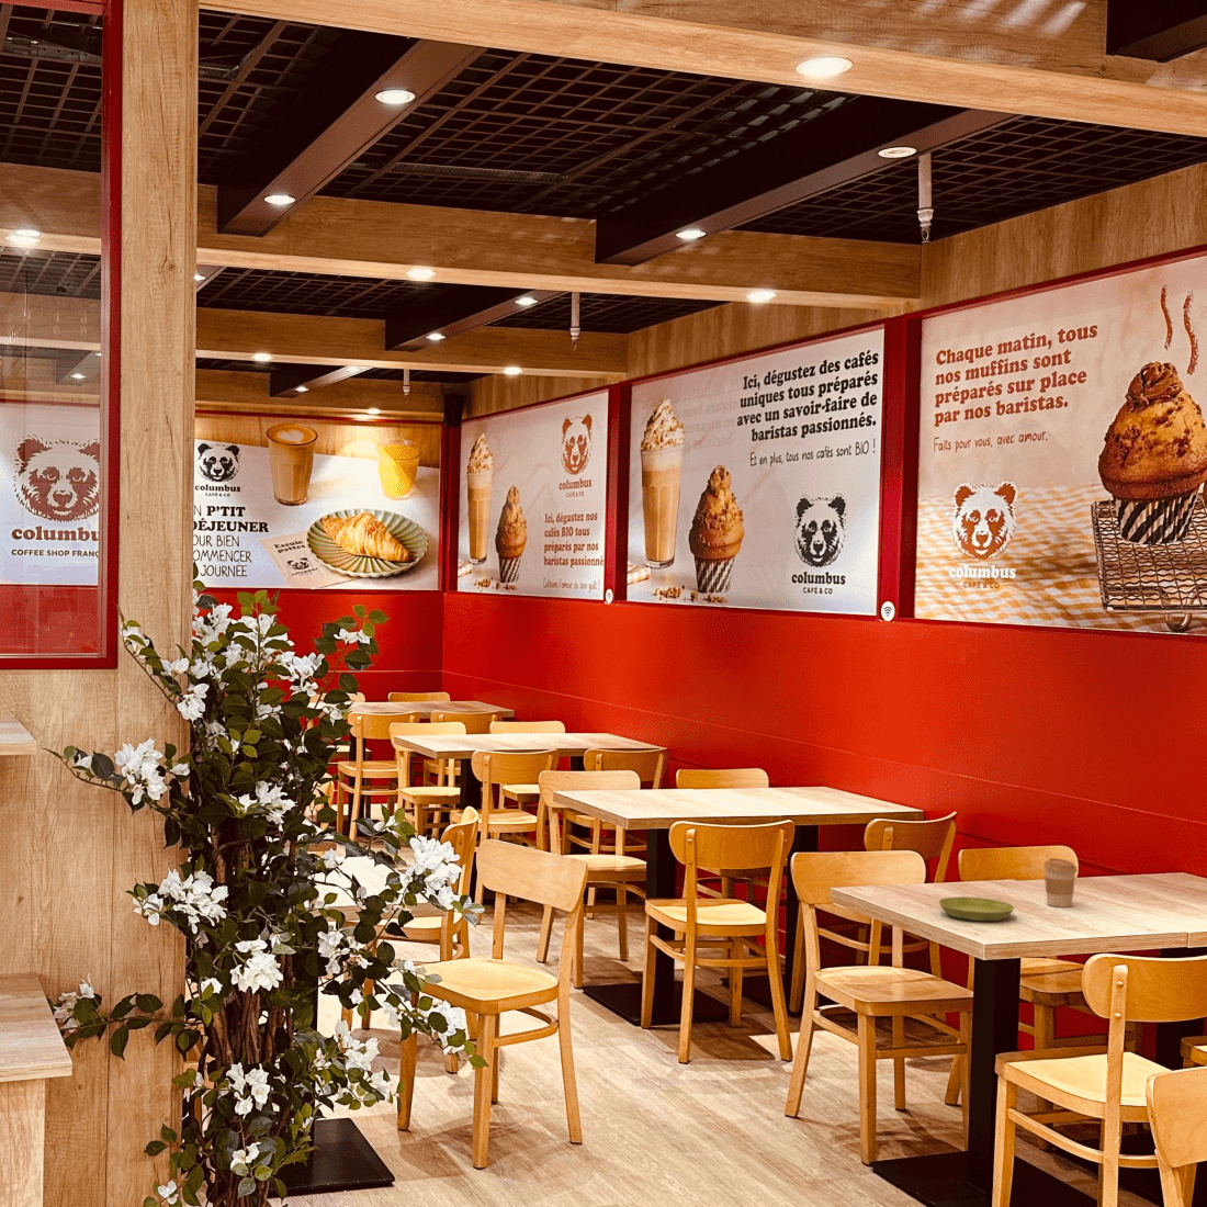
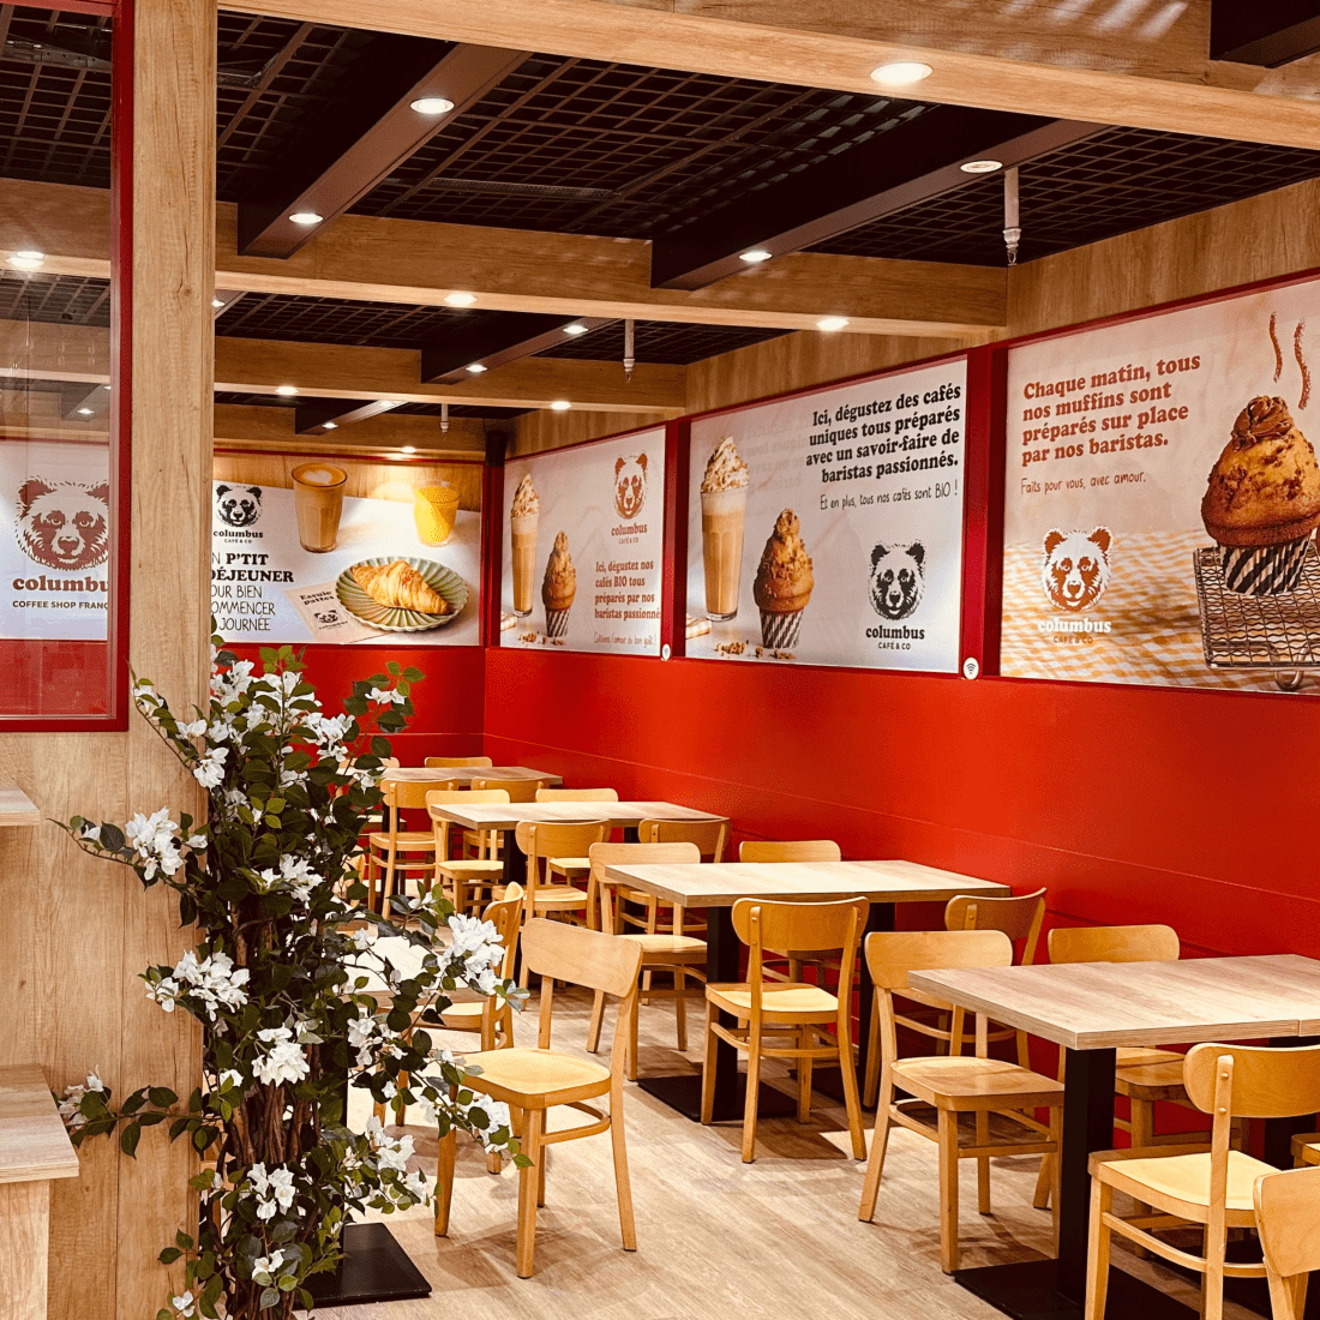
- coffee cup (1059, 882)
- saucer (976, 910)
